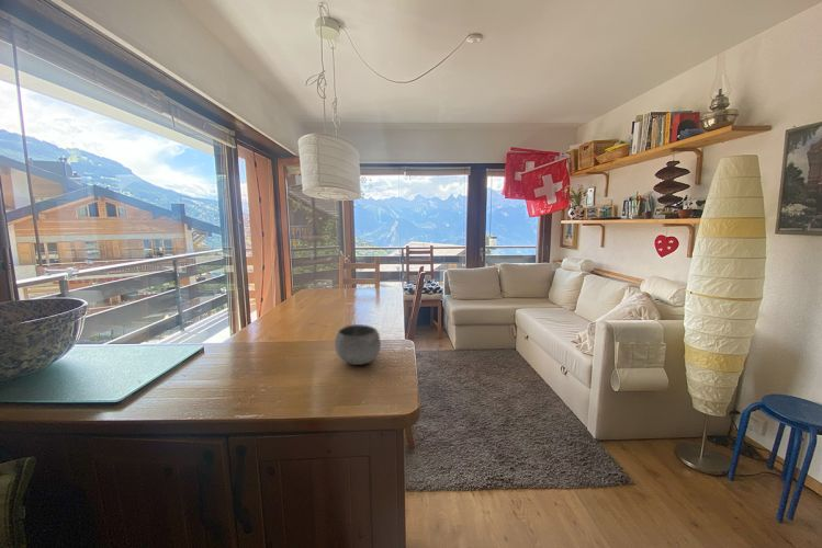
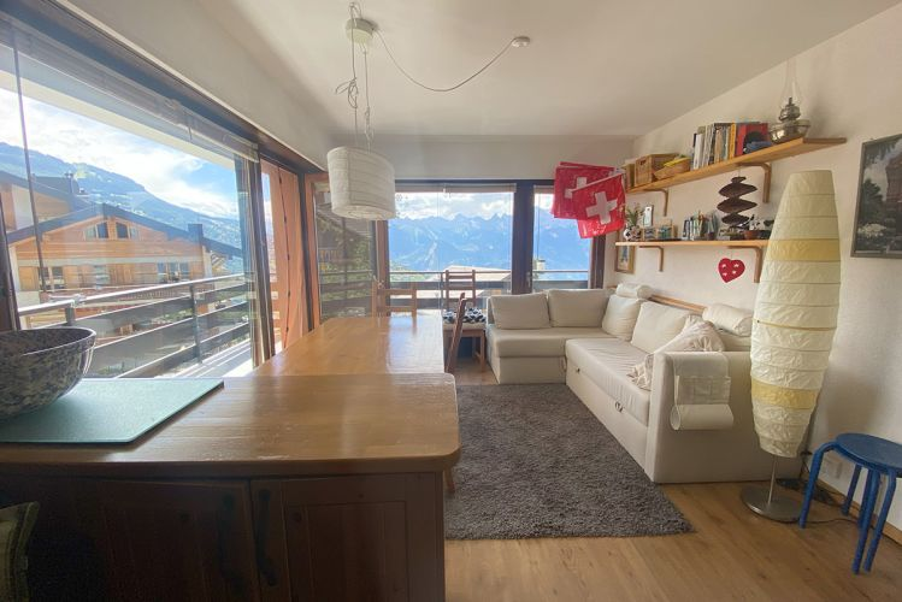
- bowl (358, 345)
